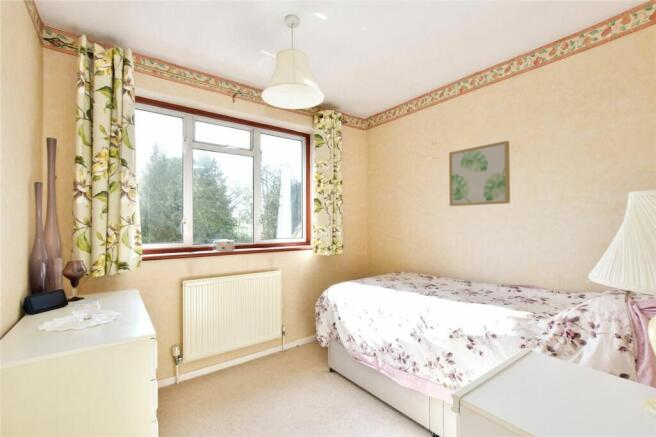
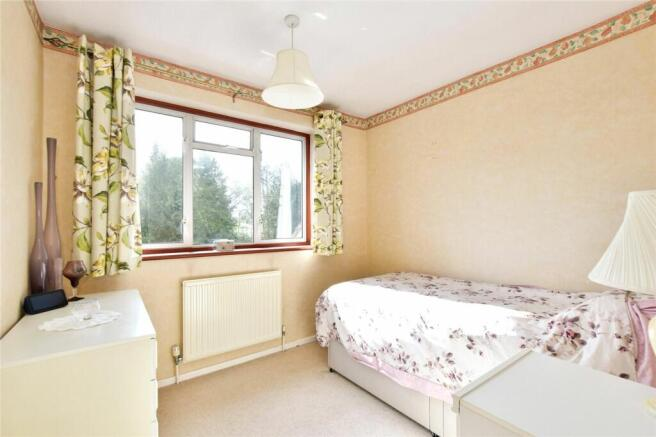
- wall art (477, 176)
